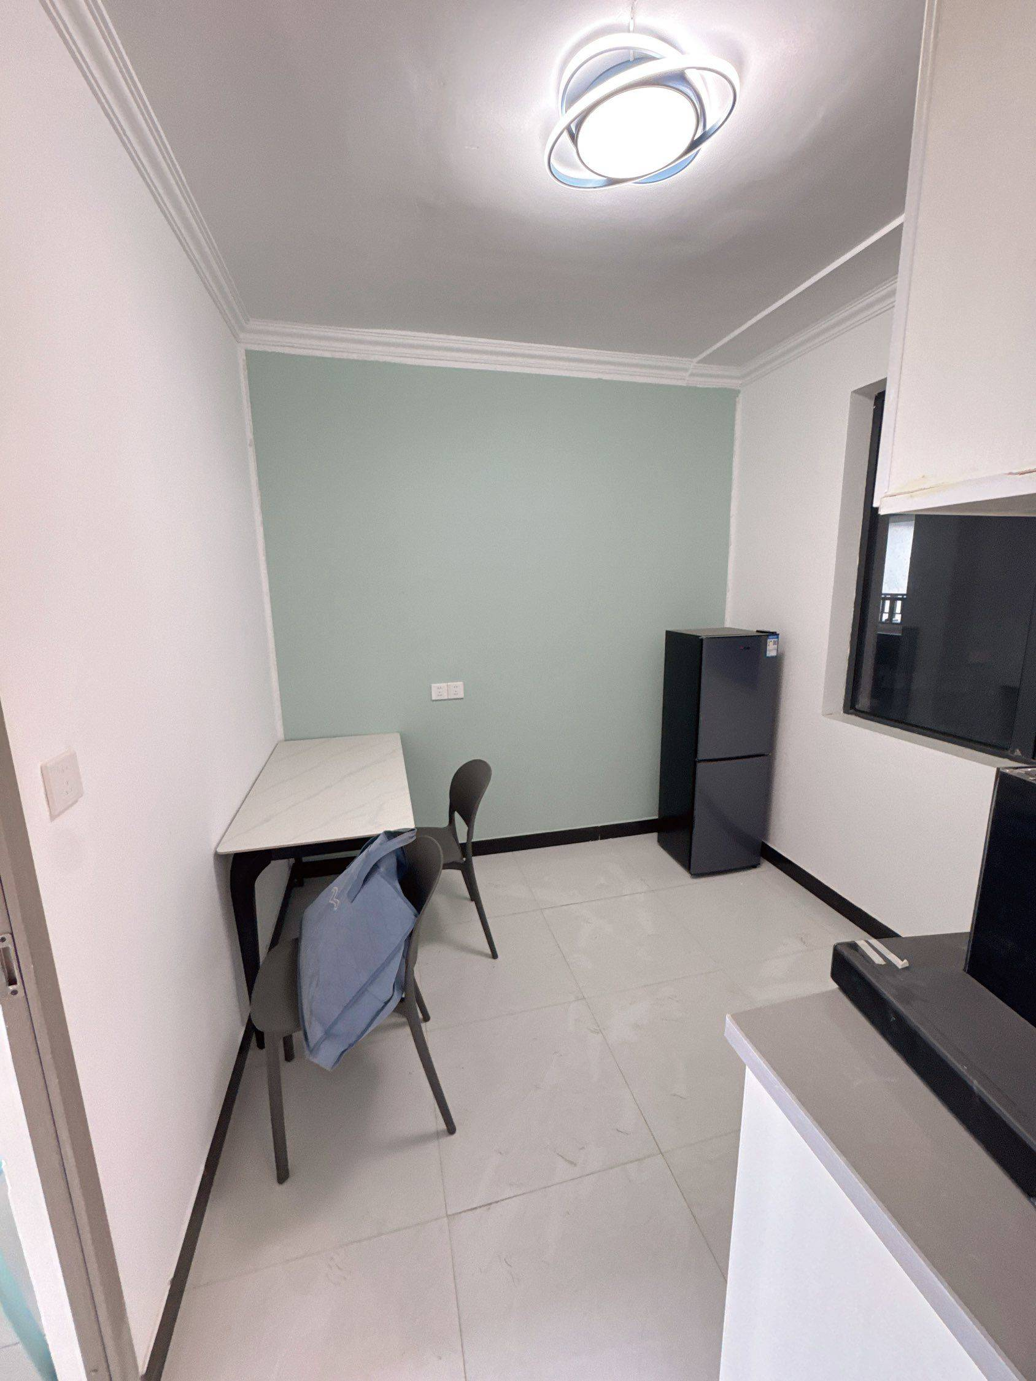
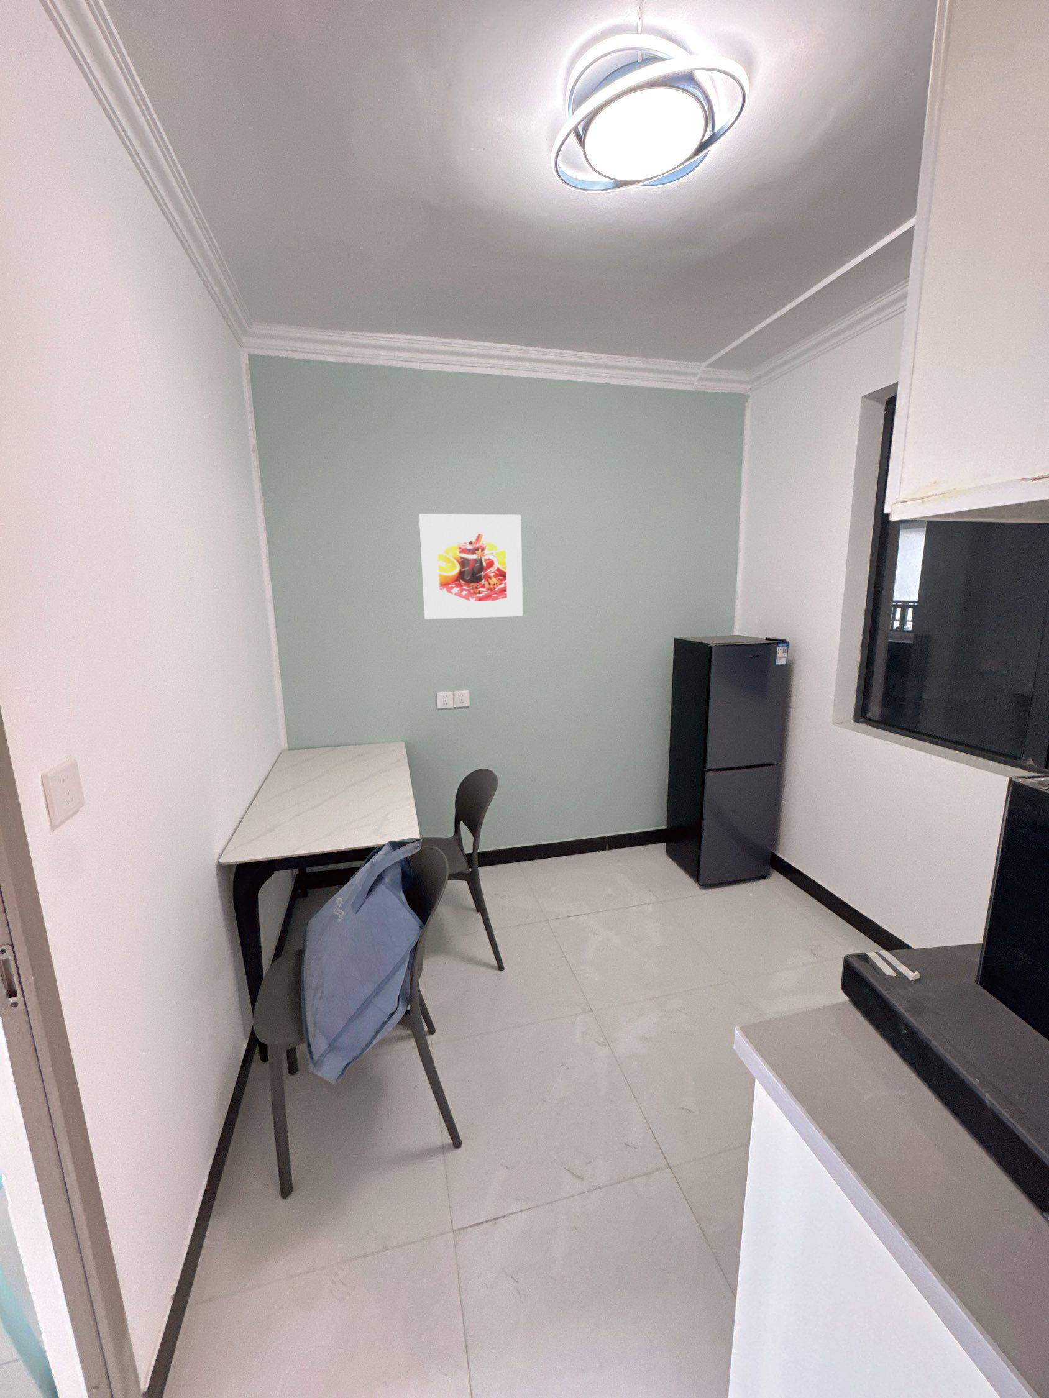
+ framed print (473, 566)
